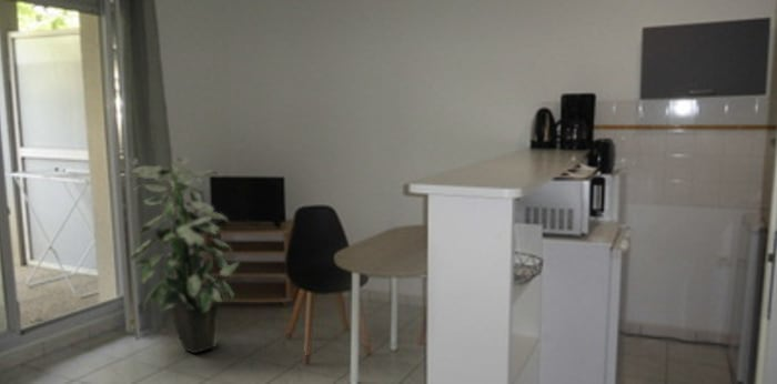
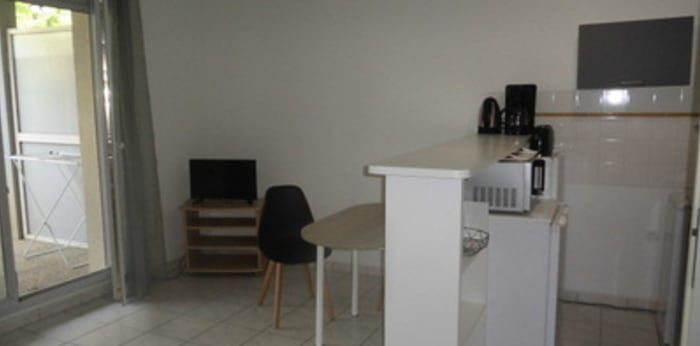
- indoor plant (184, 254)
